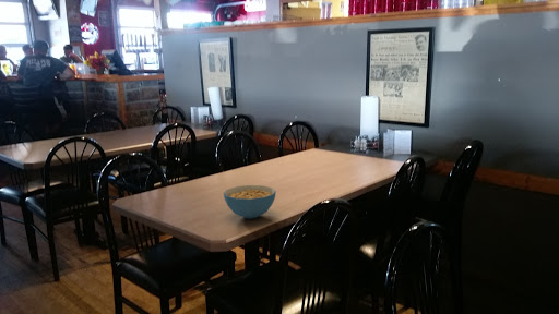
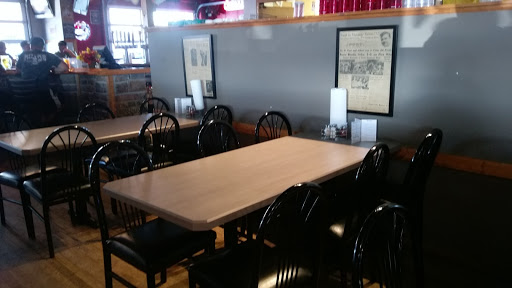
- cereal bowl (250, 204)
